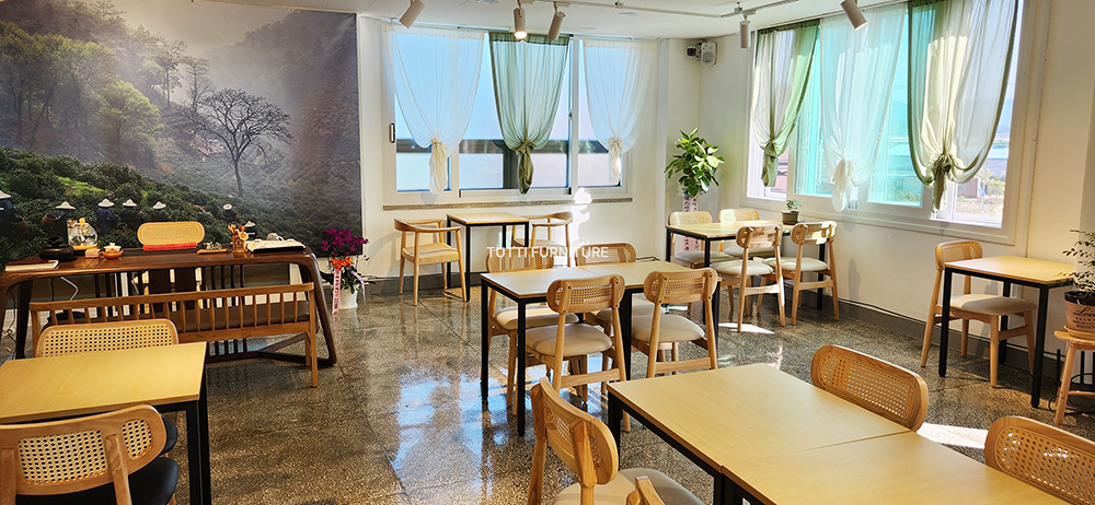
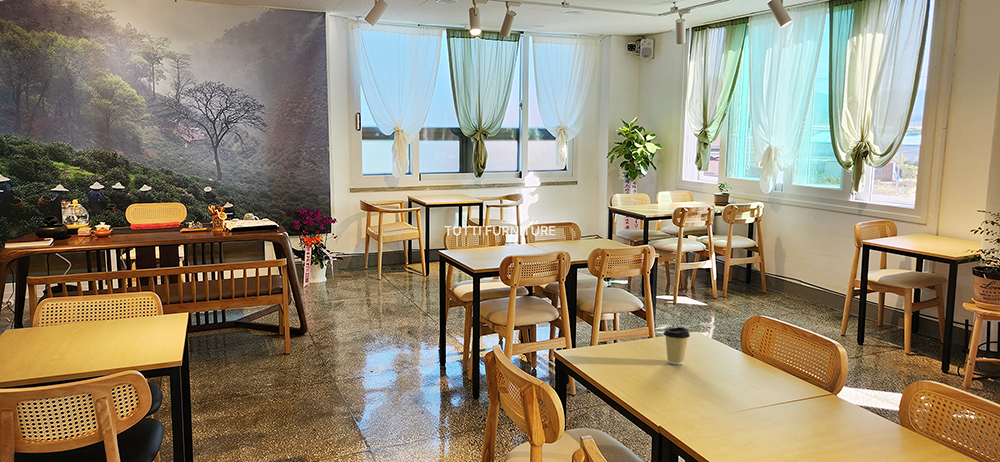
+ coffee cup (676, 345)
